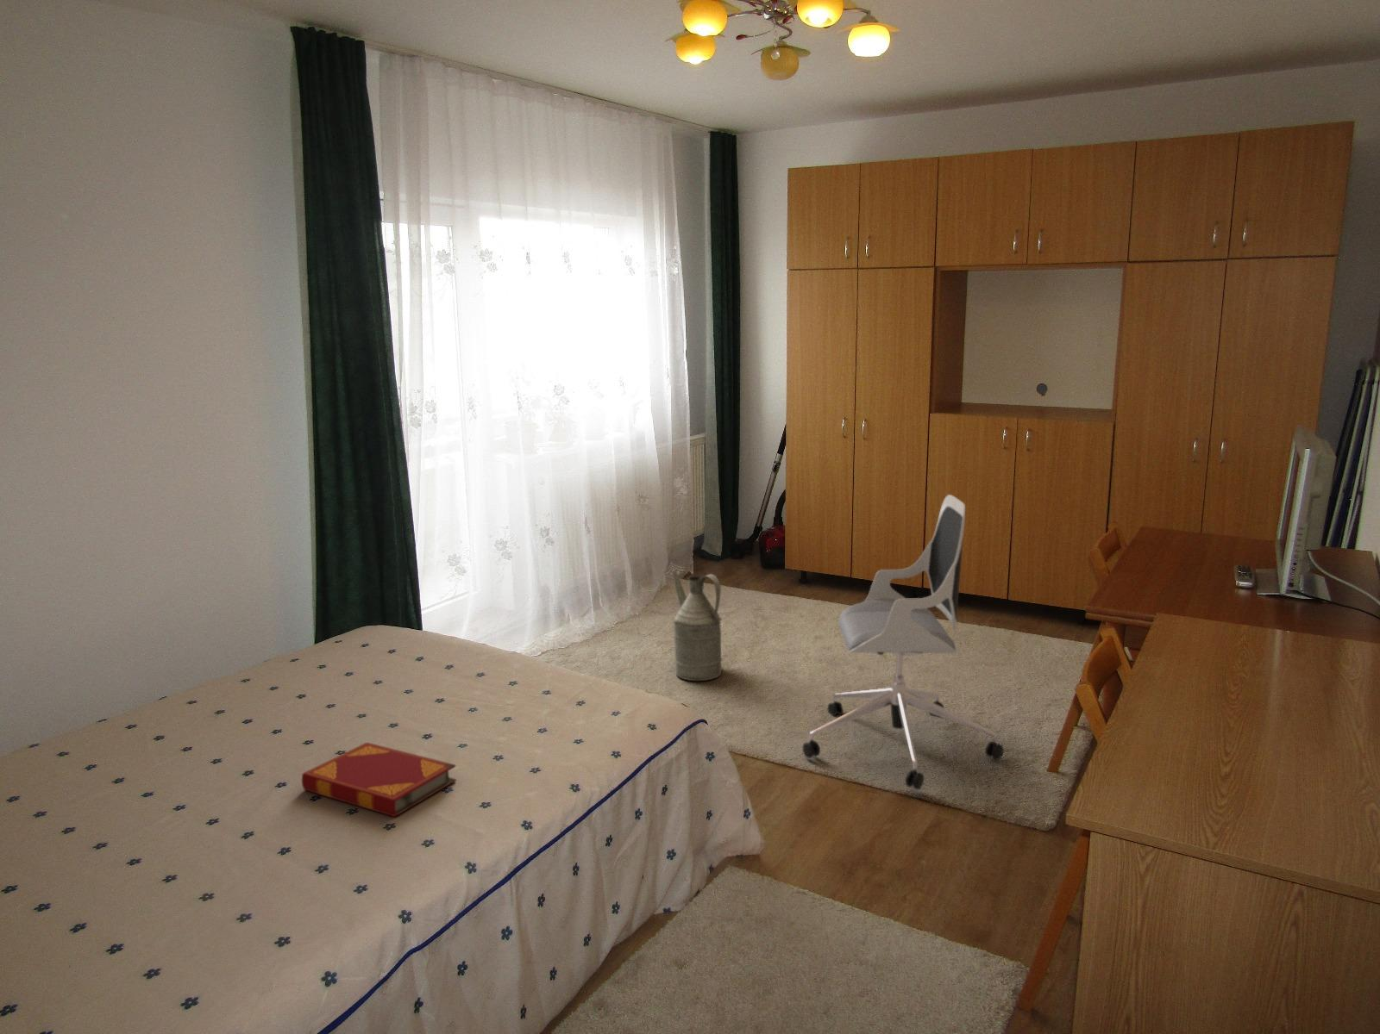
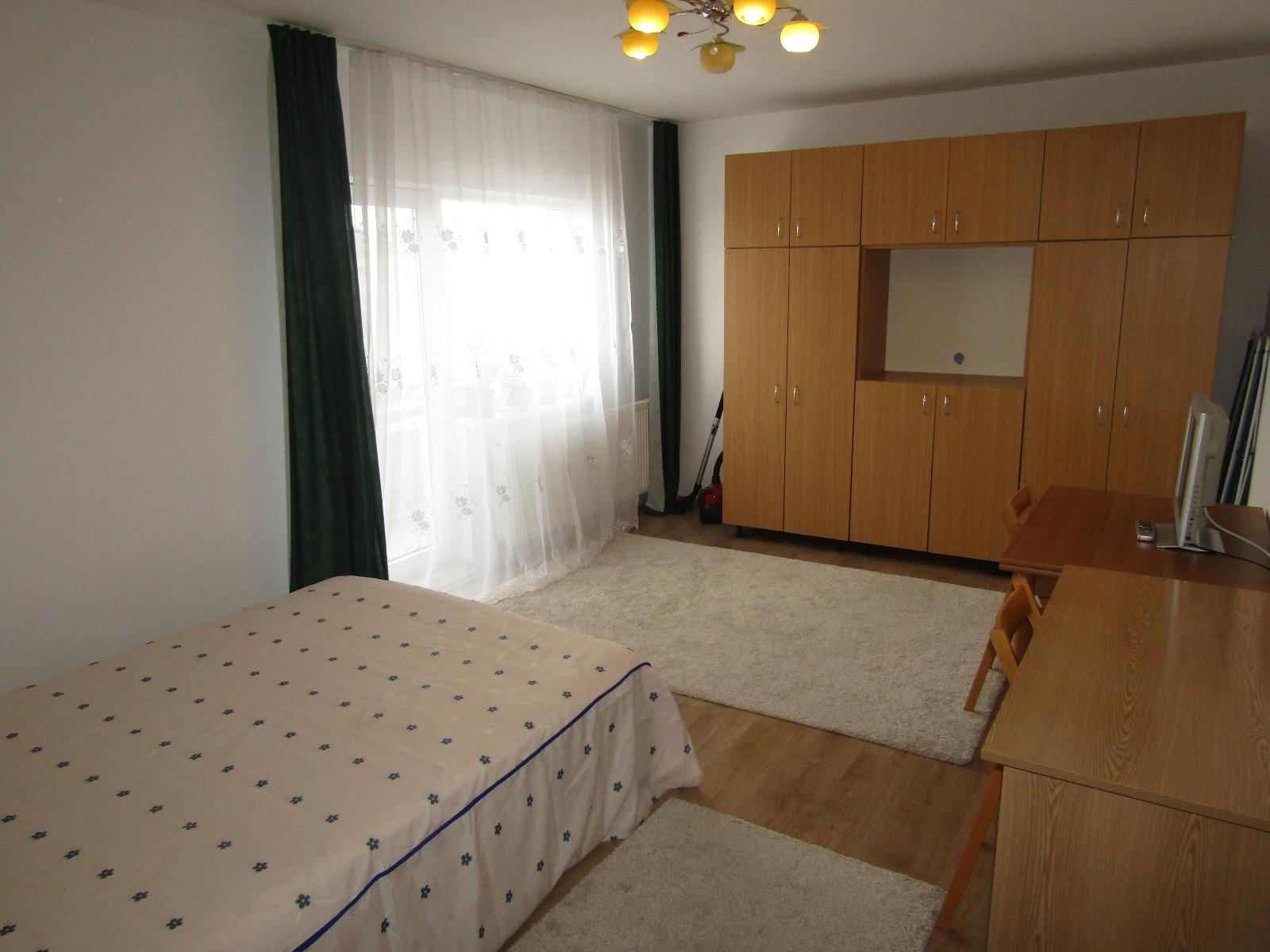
- watering can (694, 622)
- hardback book (379, 778)
- office chair (898, 622)
